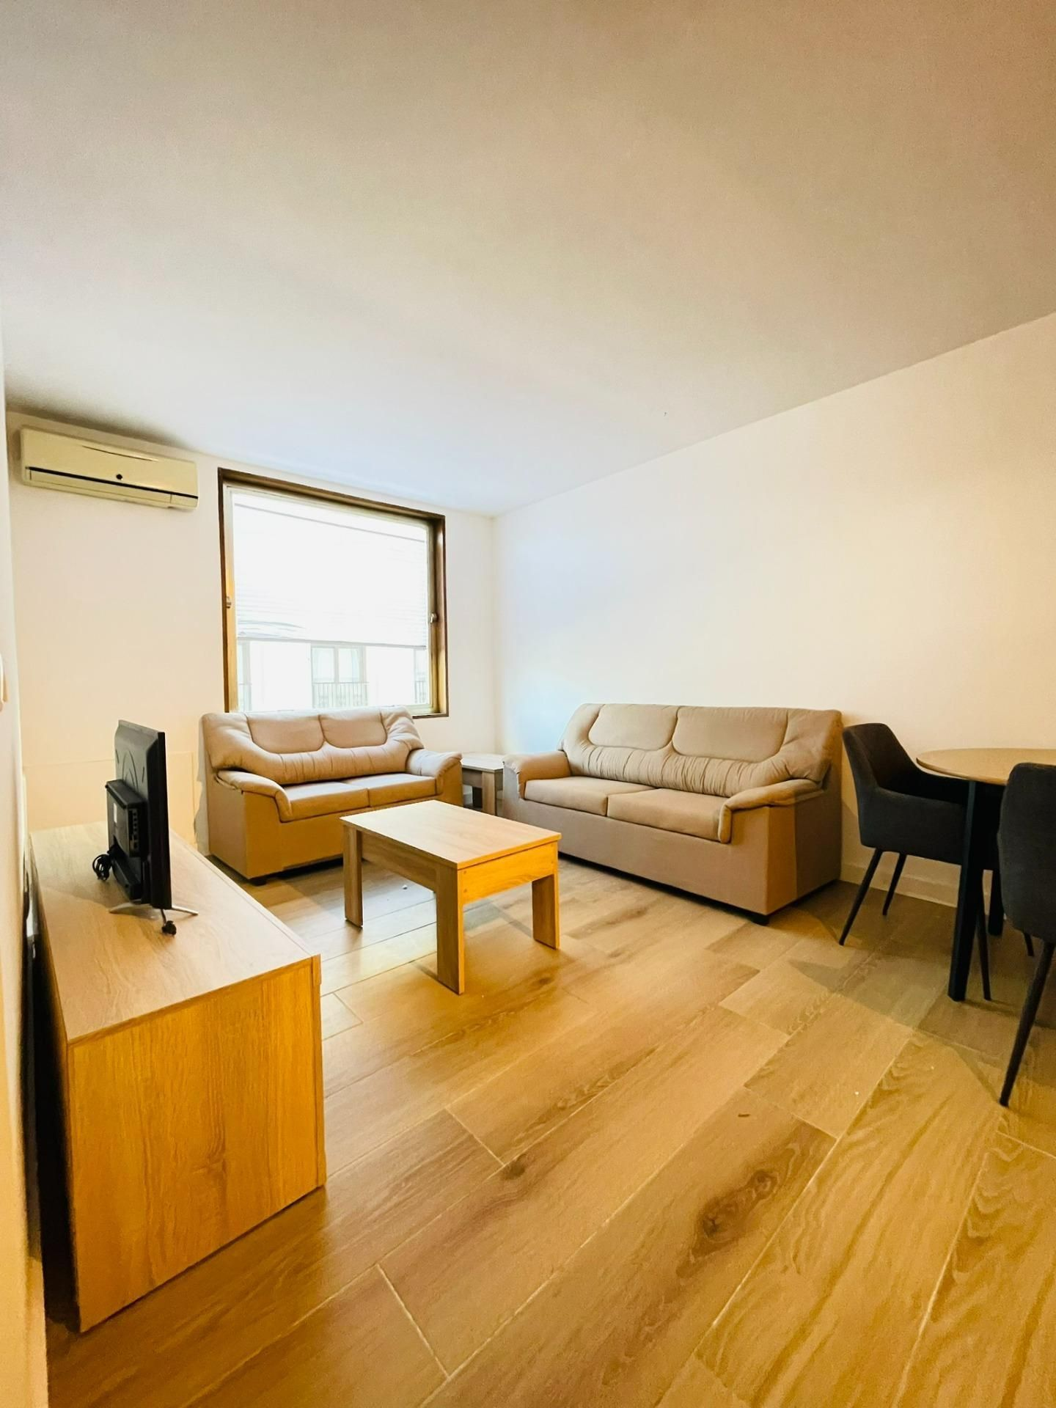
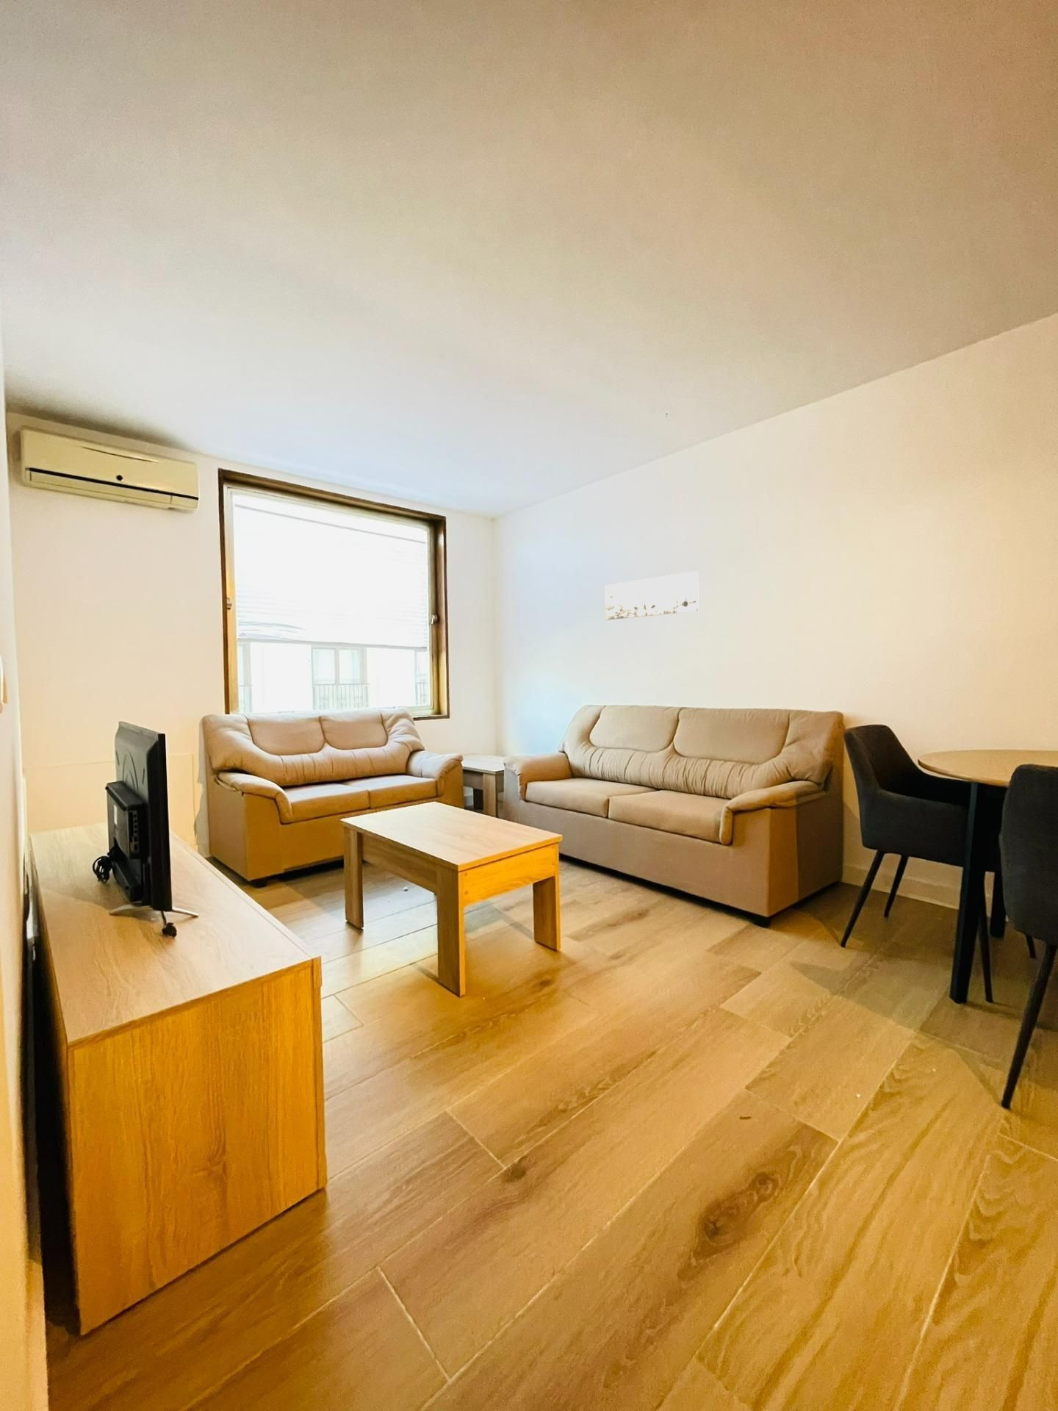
+ wall art (649, 597)
